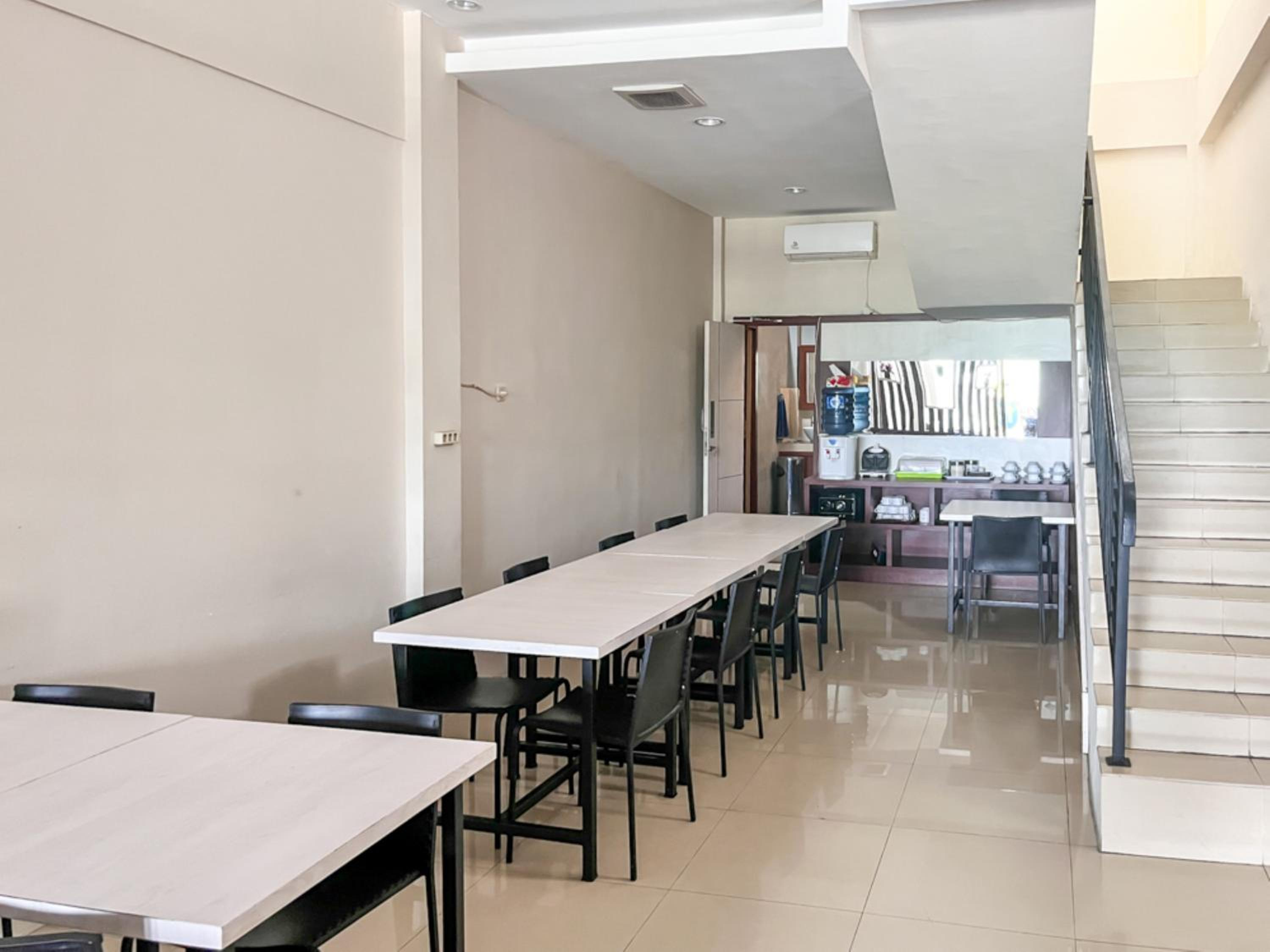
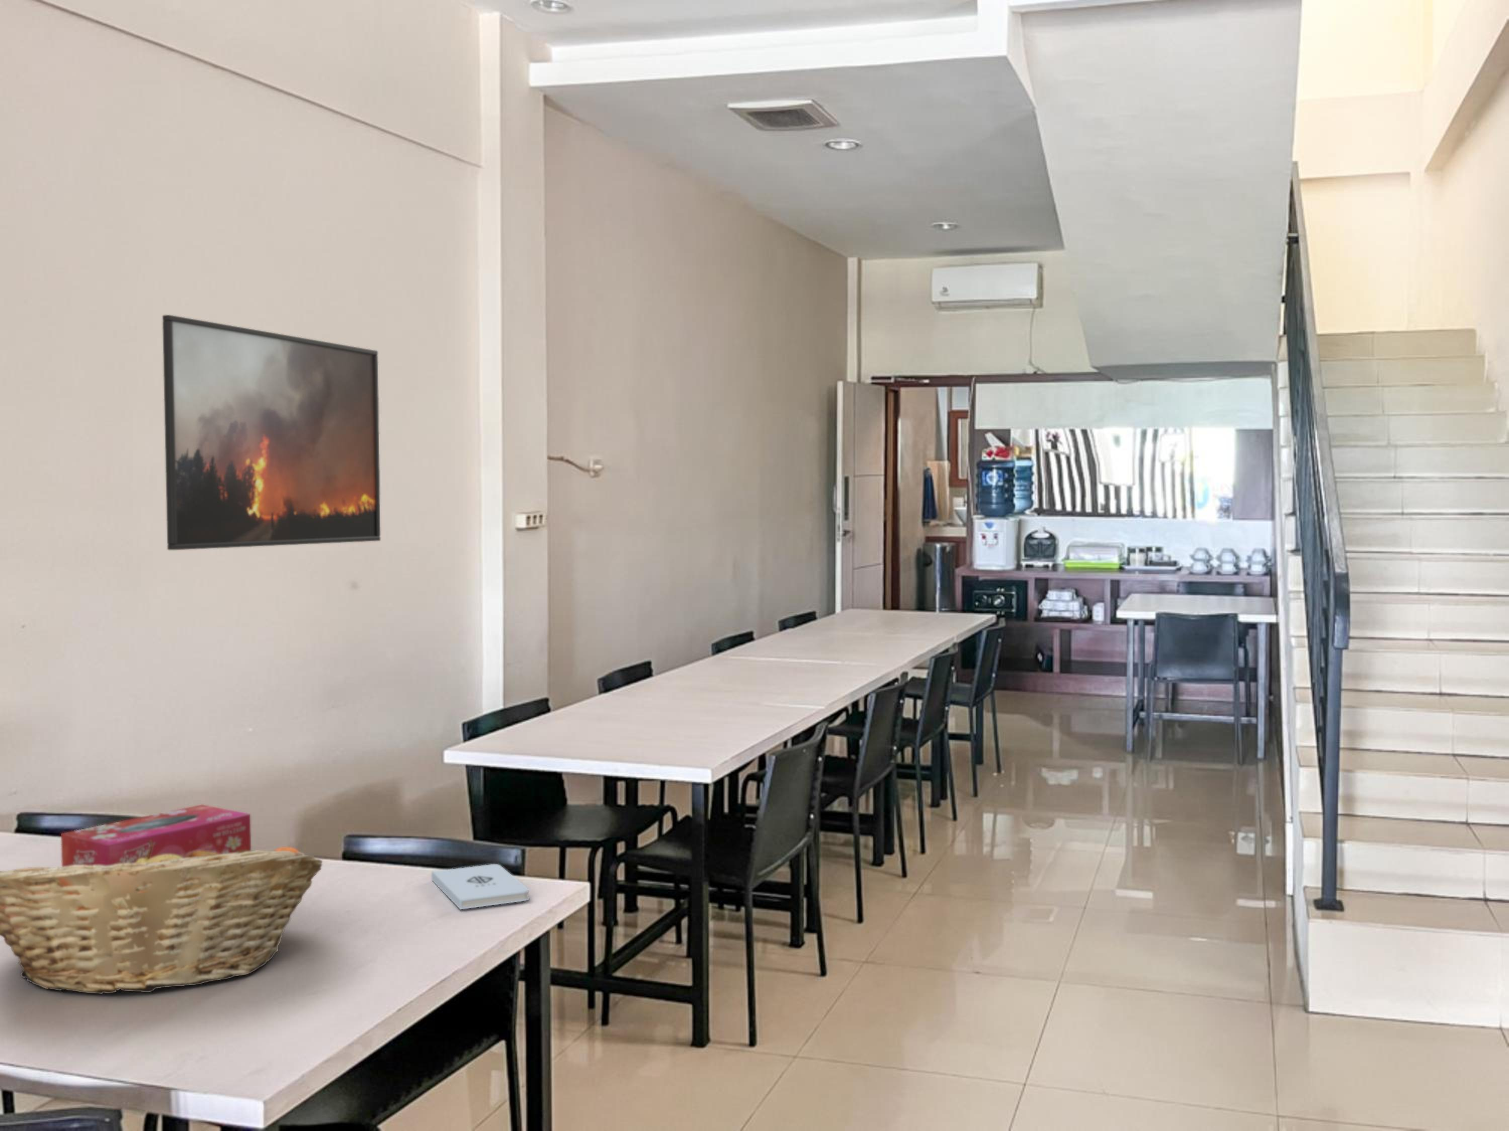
+ notepad (480, 885)
+ tissue box (159, 849)
+ fruit basket (151, 901)
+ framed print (283, 440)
